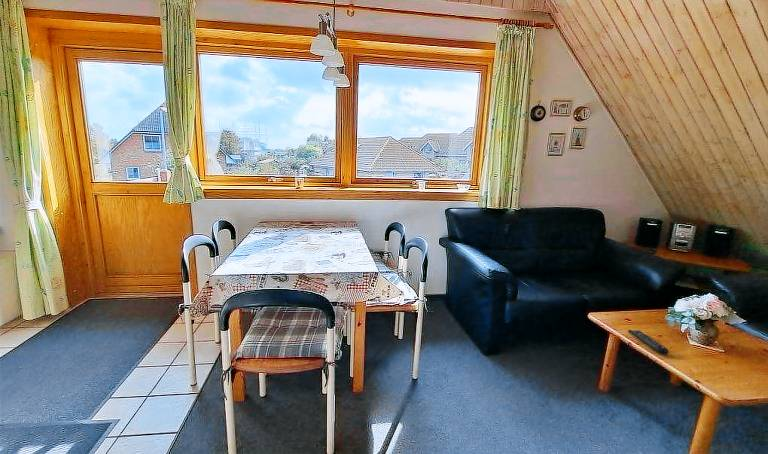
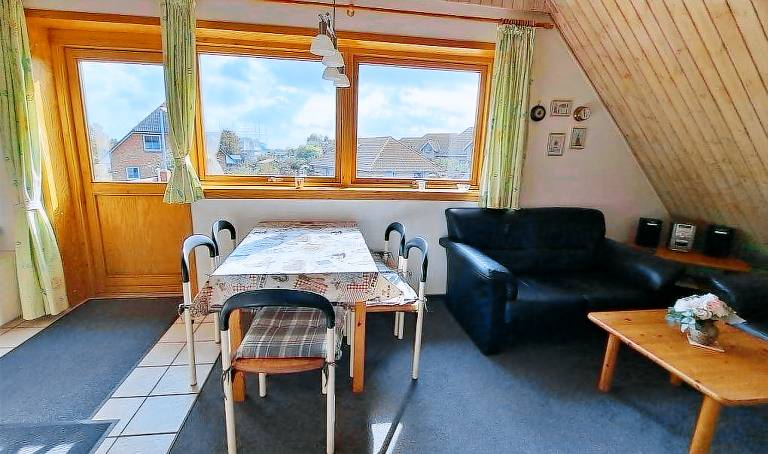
- remote control (646, 340)
